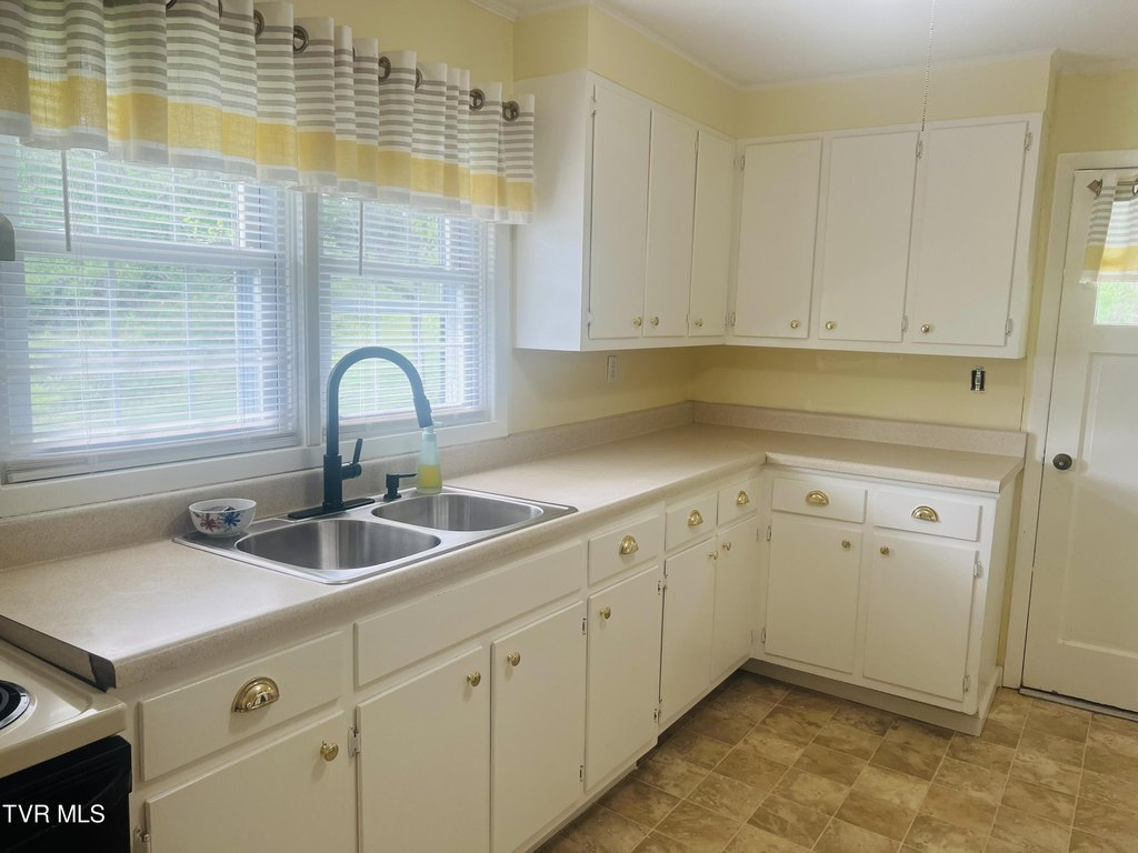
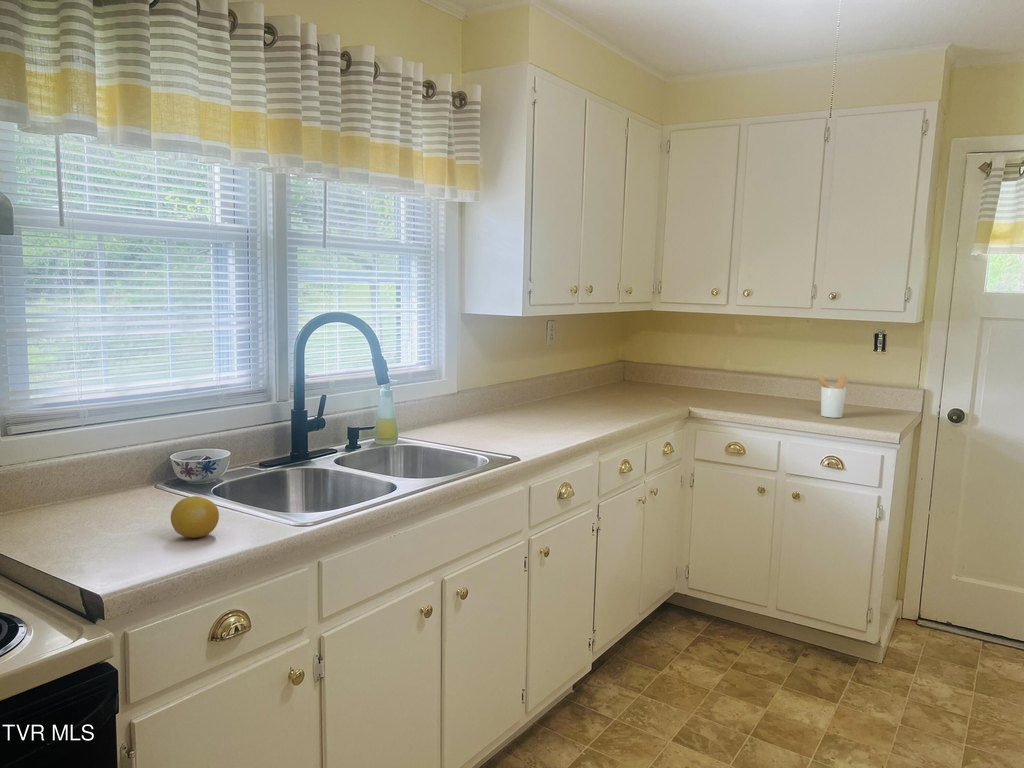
+ fruit (195, 516)
+ utensil holder (828, 394)
